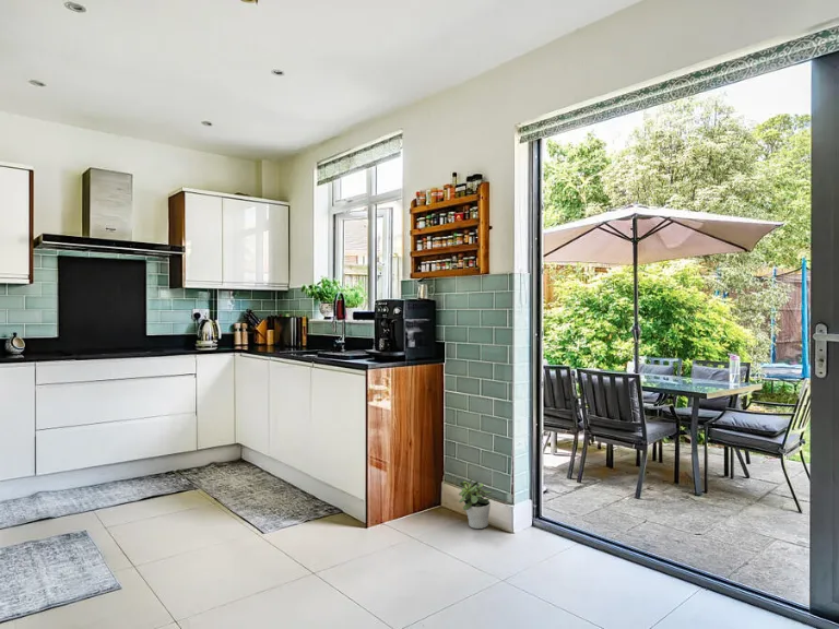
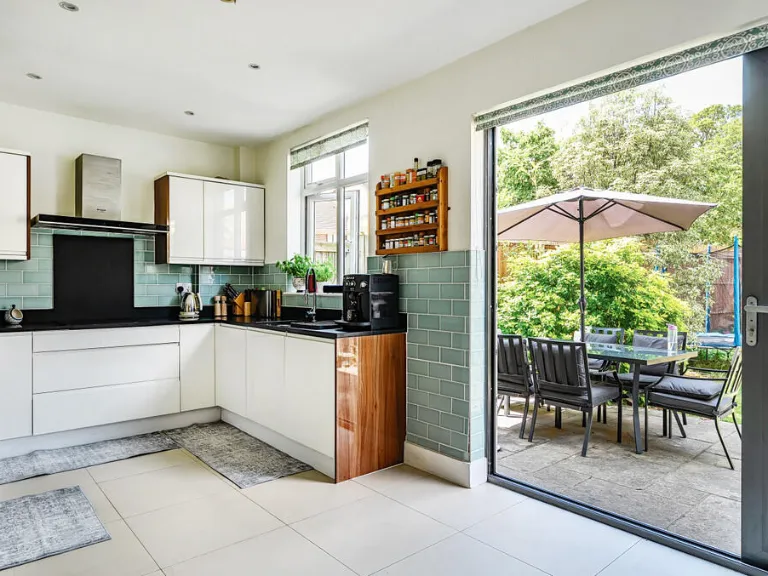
- potted plant (471, 502)
